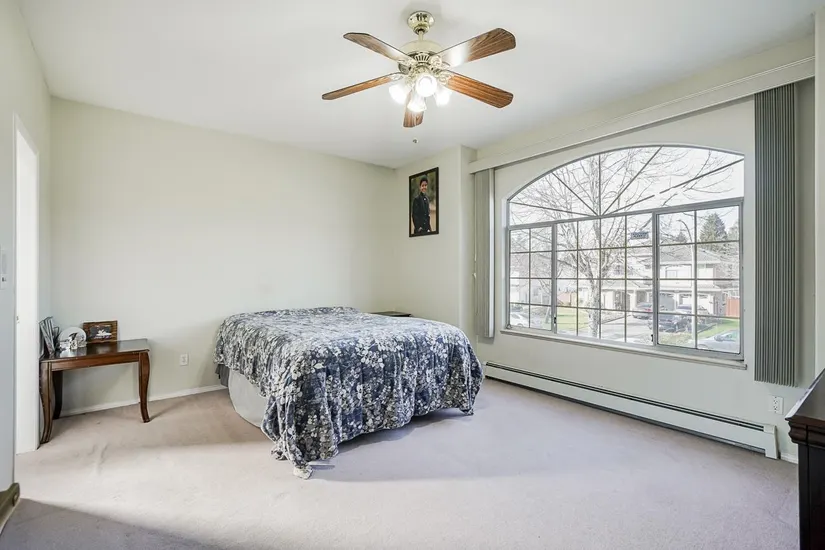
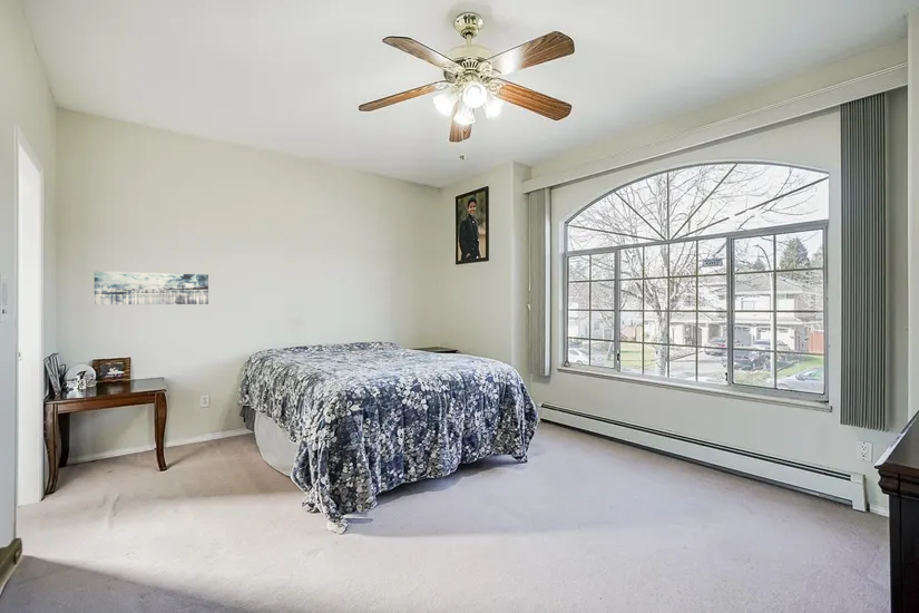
+ wall art (155, 289)
